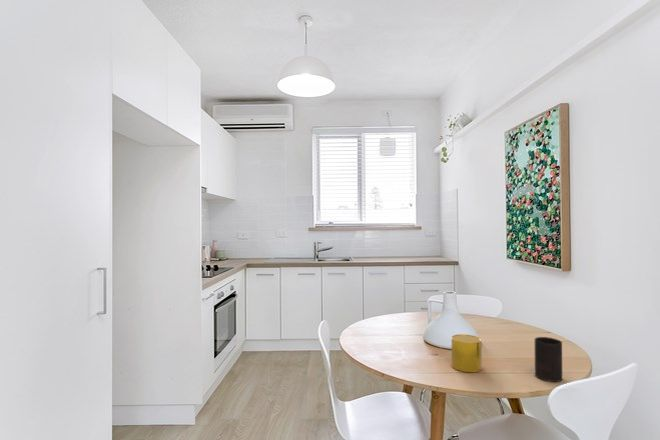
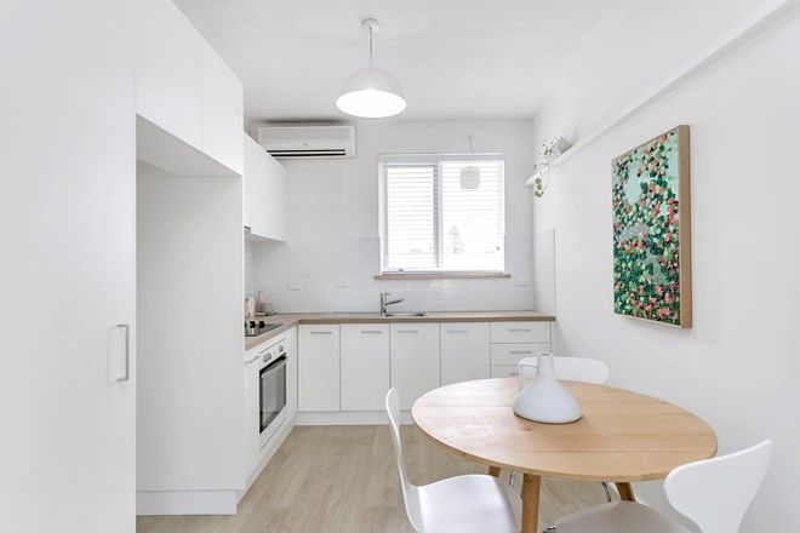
- cup (466, 352)
- cup (548, 358)
